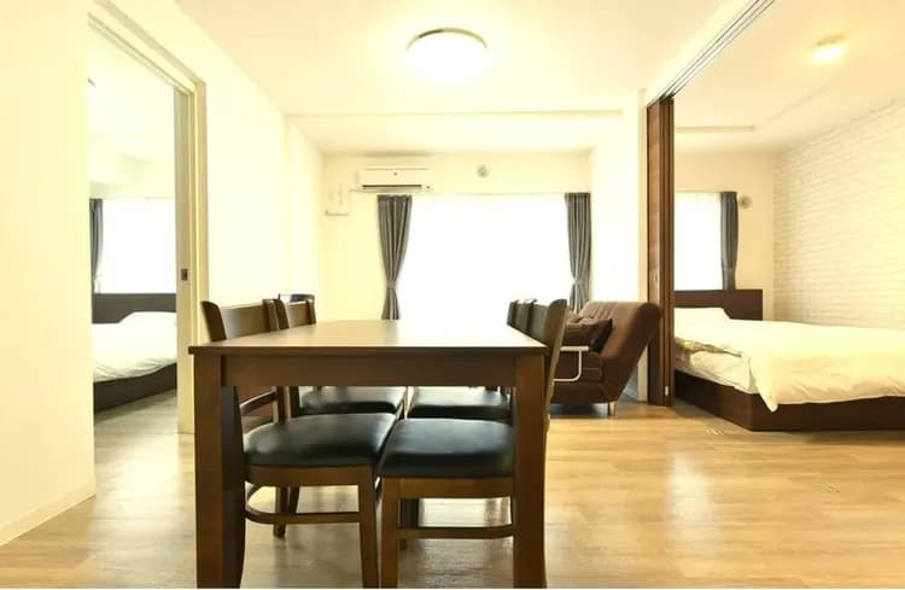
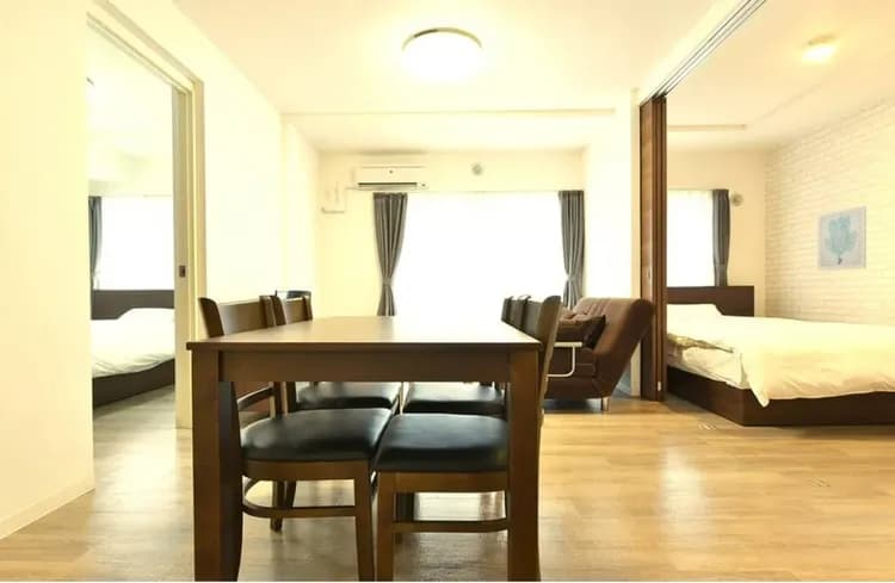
+ wall art (840, 240)
